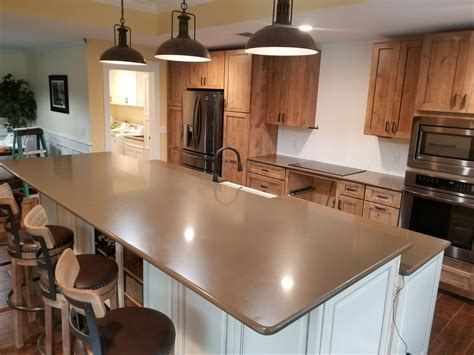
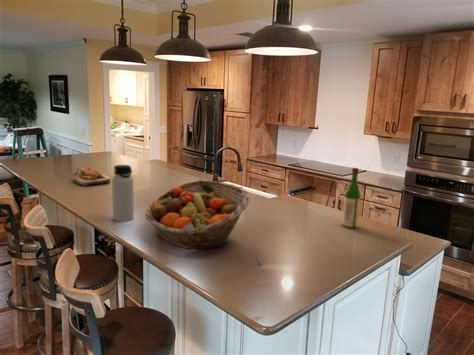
+ fruit basket (196, 211)
+ water bottle (122, 192)
+ cutting board (85, 173)
+ wine bottle (352, 197)
